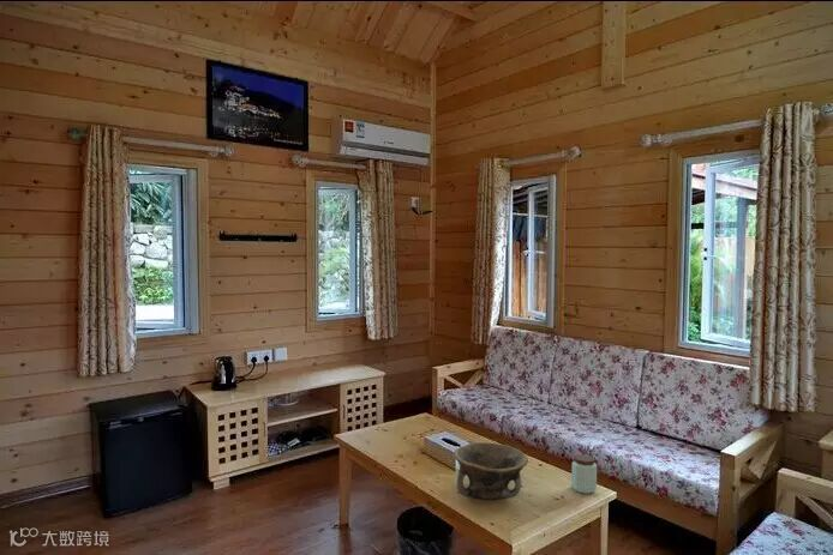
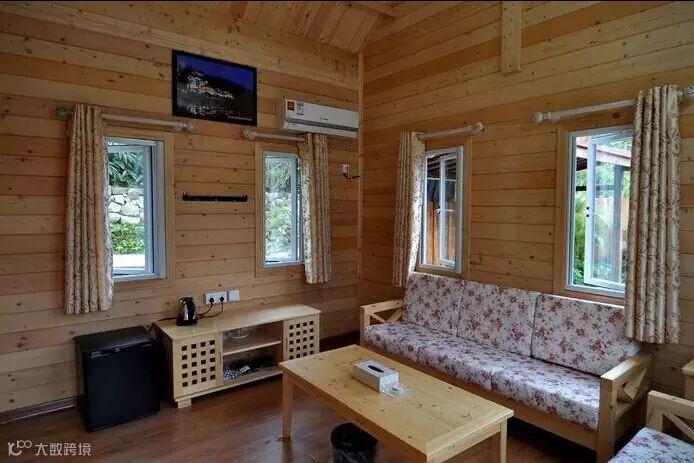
- peanut butter (583, 473)
- bowl (490, 473)
